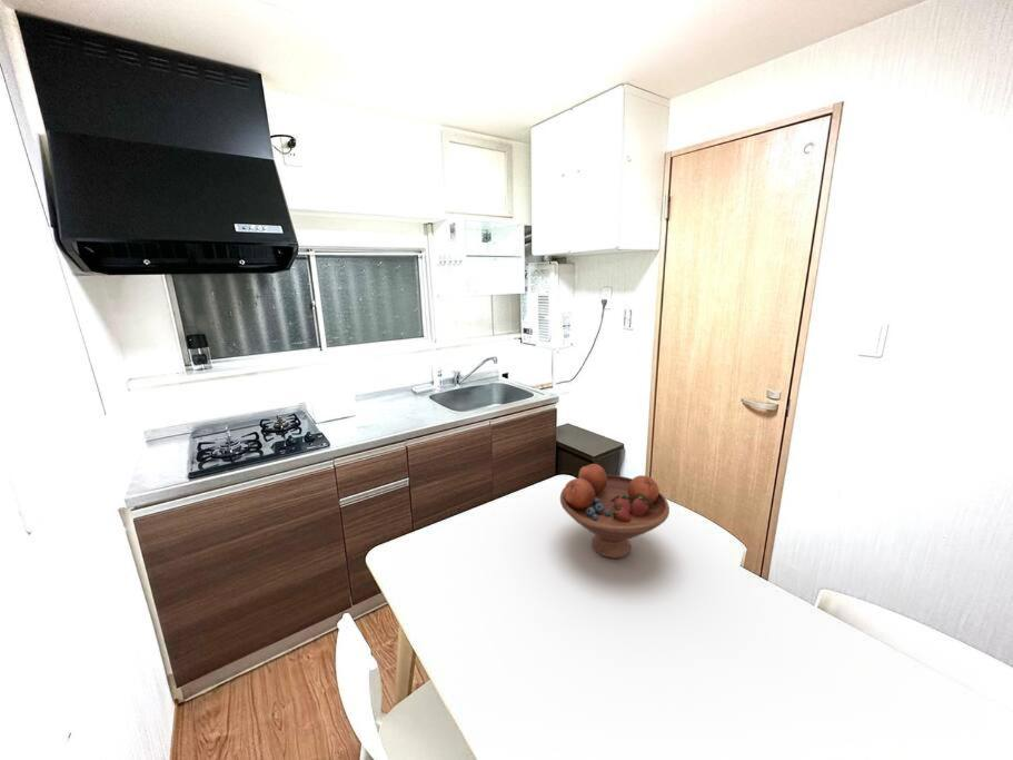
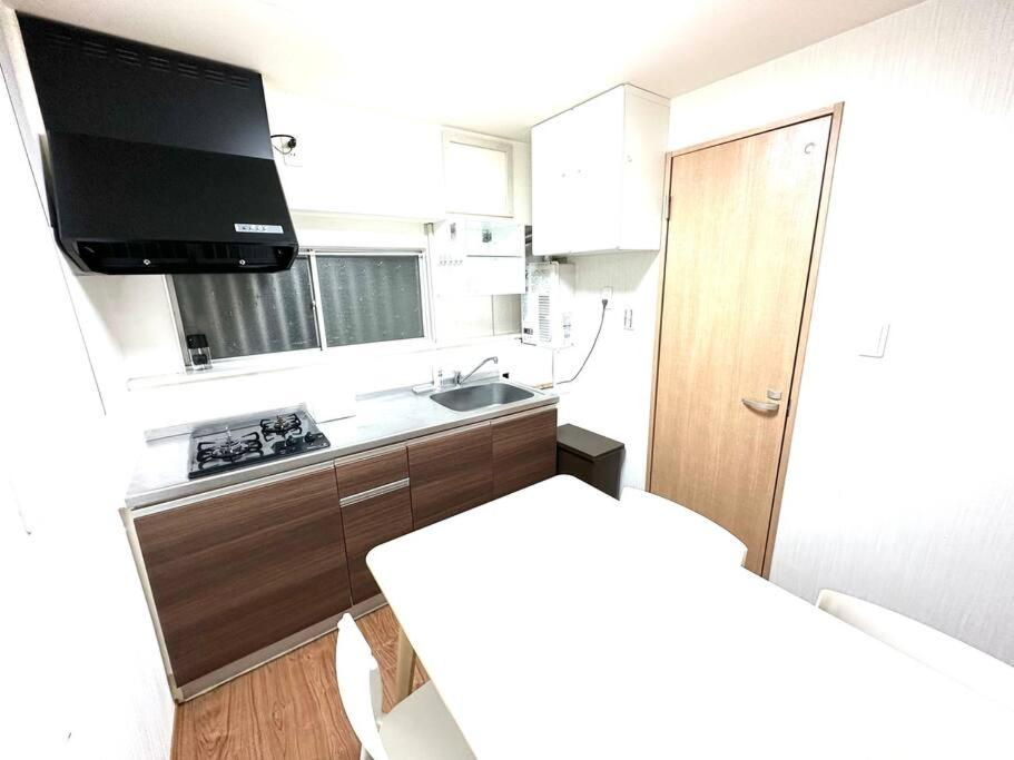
- fruit bowl (612, 513)
